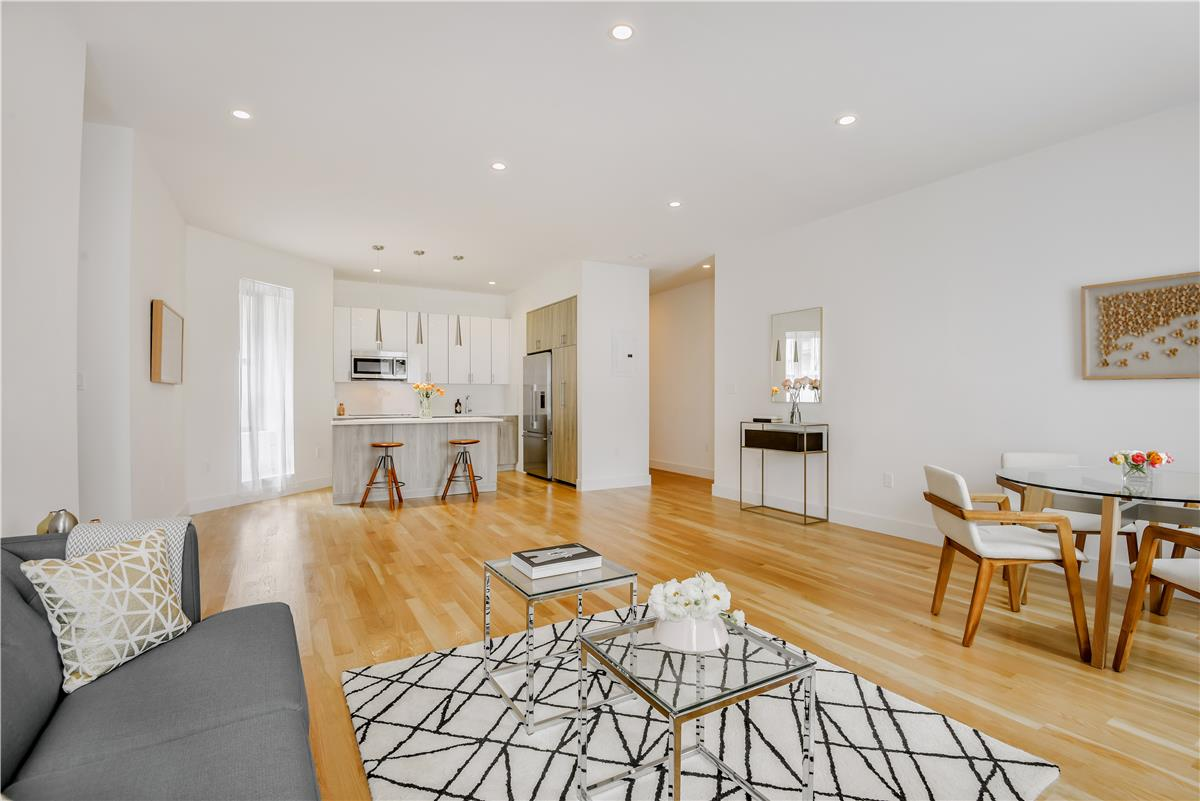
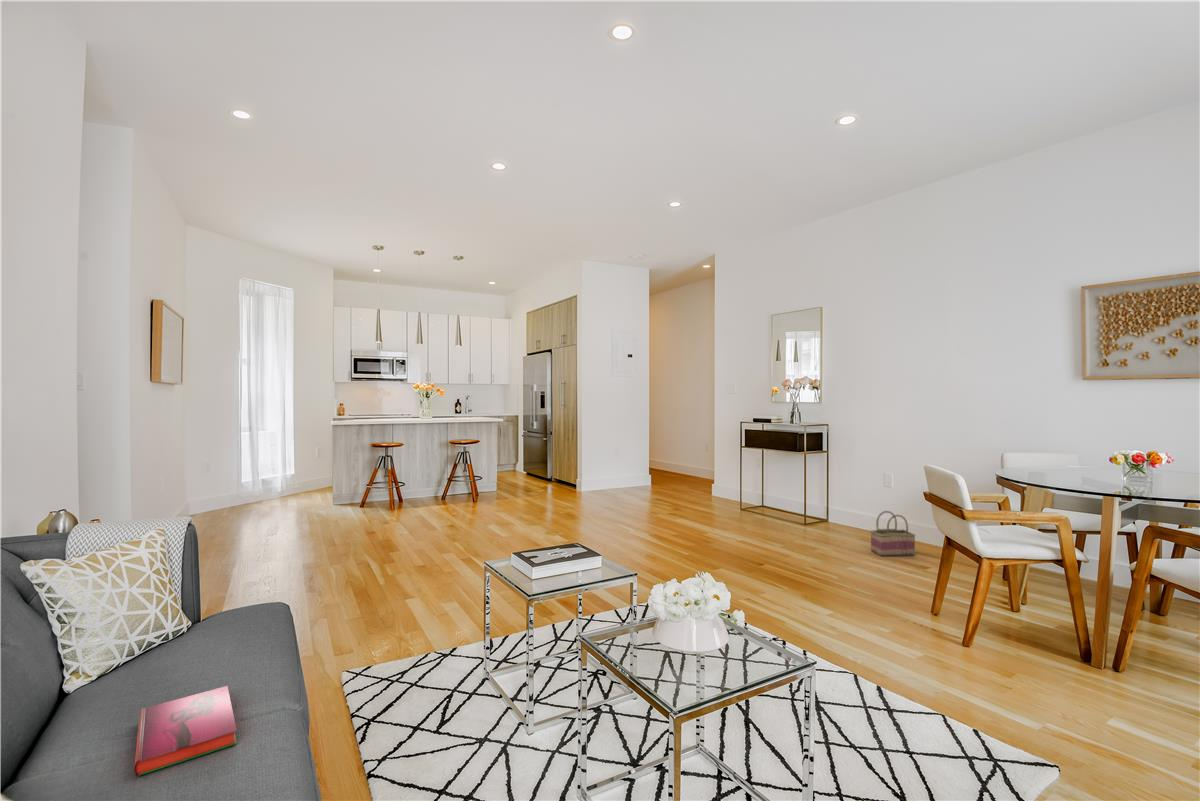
+ basket (892, 532)
+ hardback book (186, 726)
